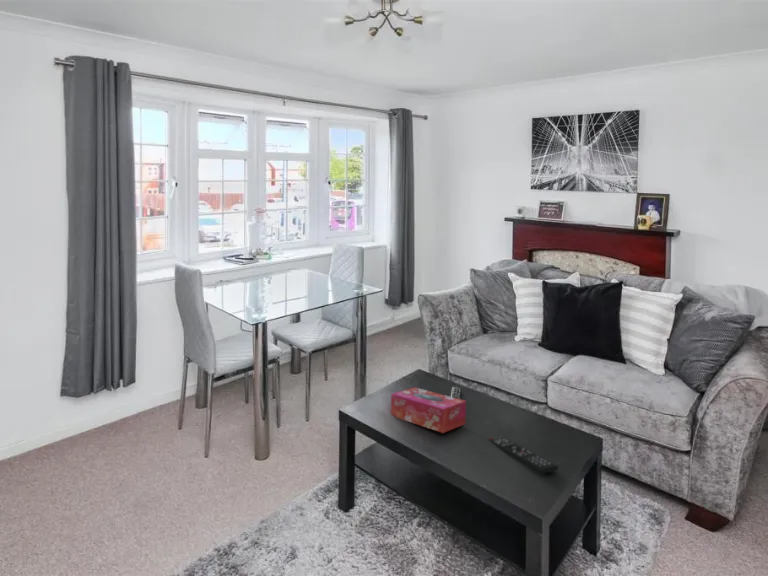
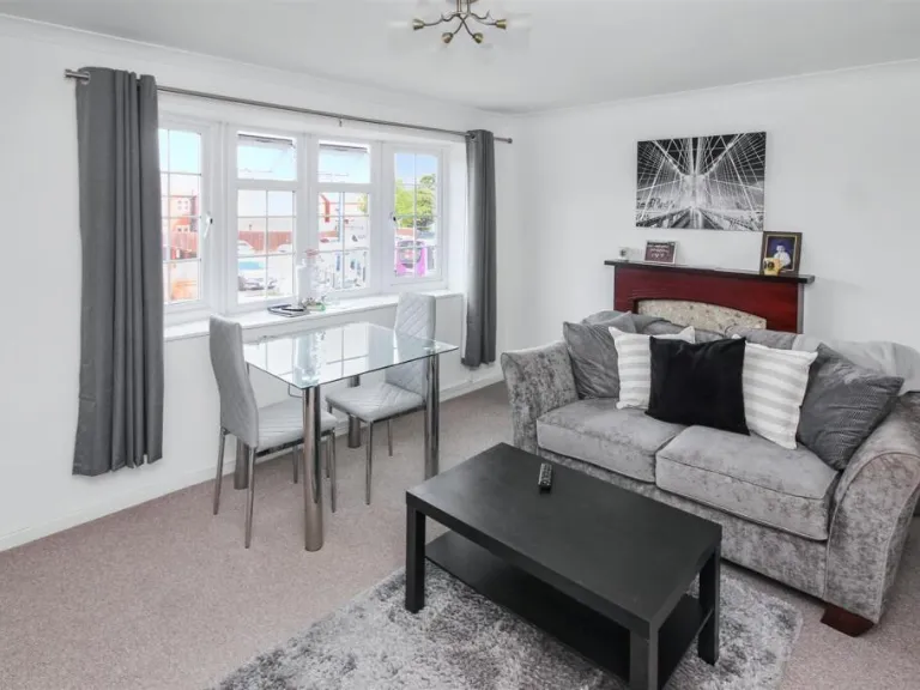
- remote control (519, 452)
- tissue box (427, 408)
